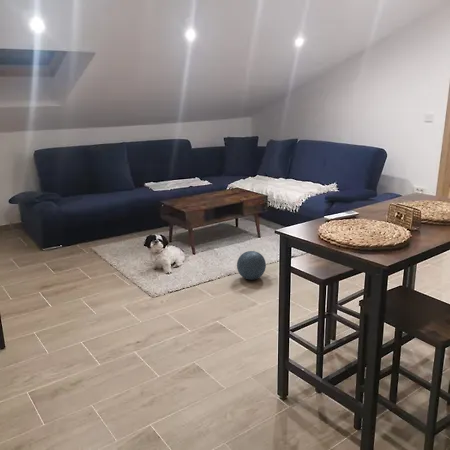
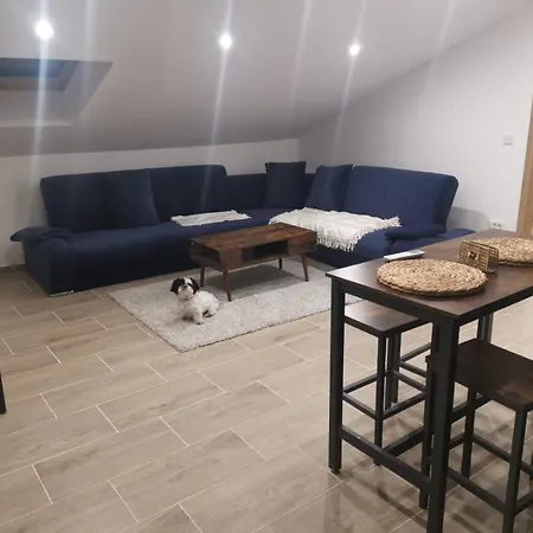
- ball (251, 265)
